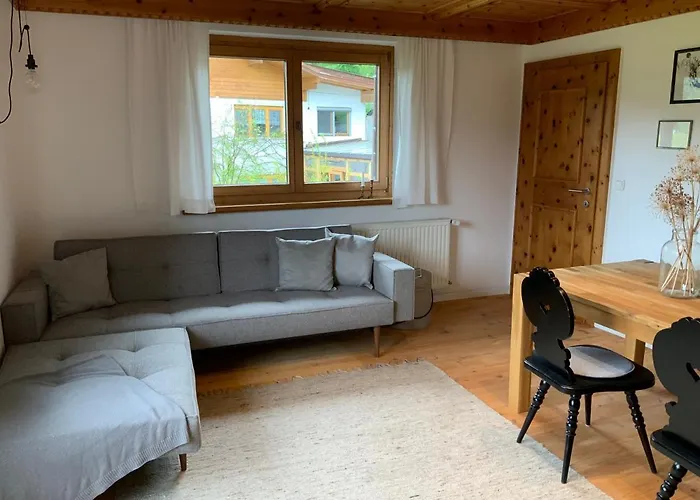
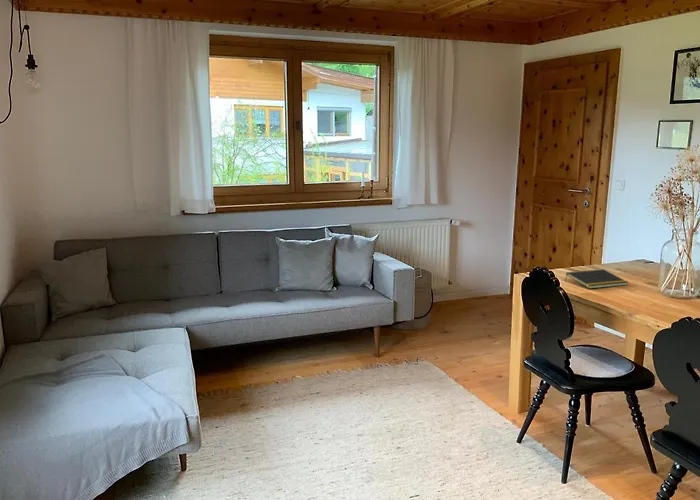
+ notepad (596, 278)
